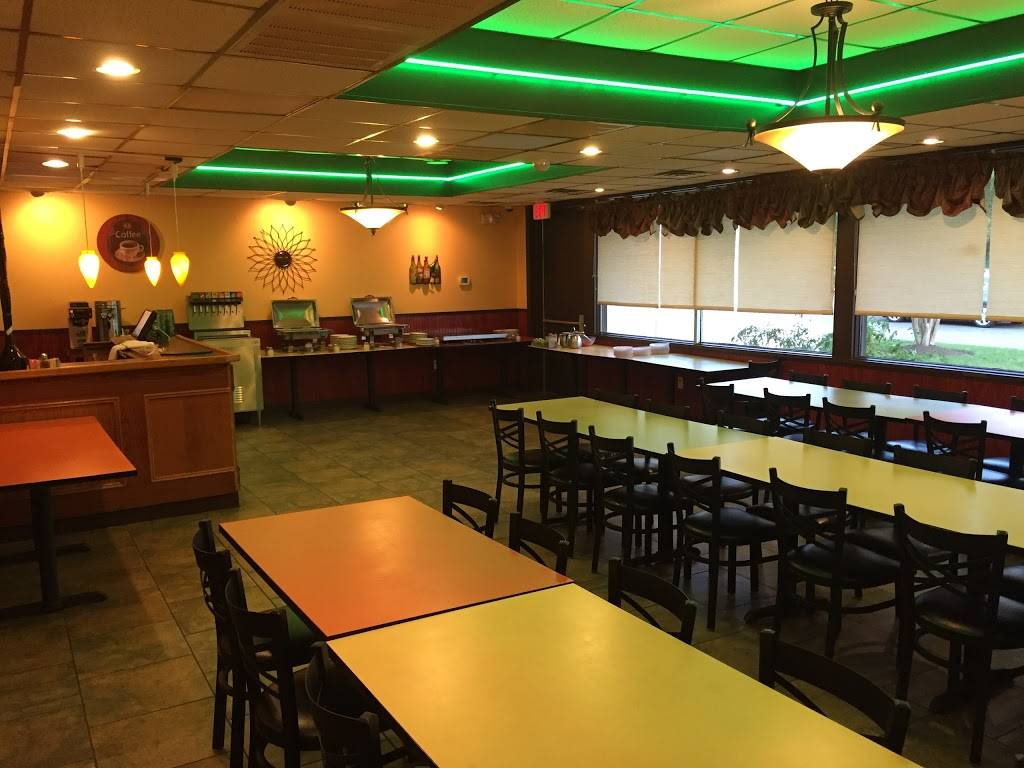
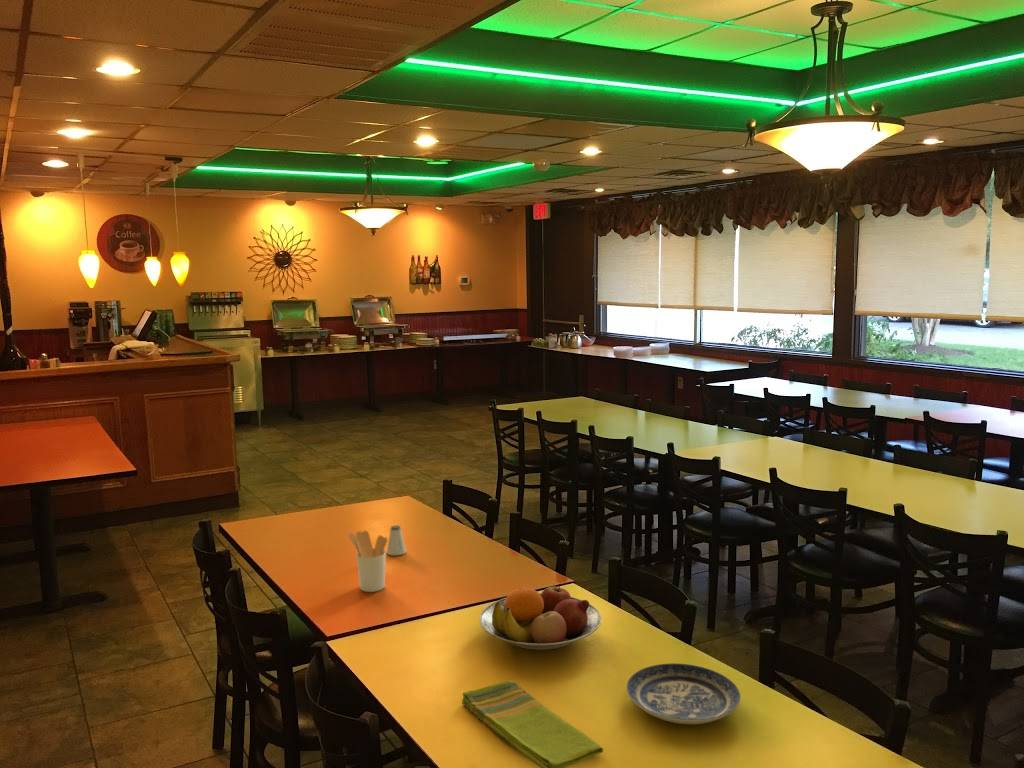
+ saltshaker (396, 539)
+ dish towel (528, 720)
+ plate (682, 697)
+ utensil holder (367, 559)
+ fruit bowl (540, 612)
